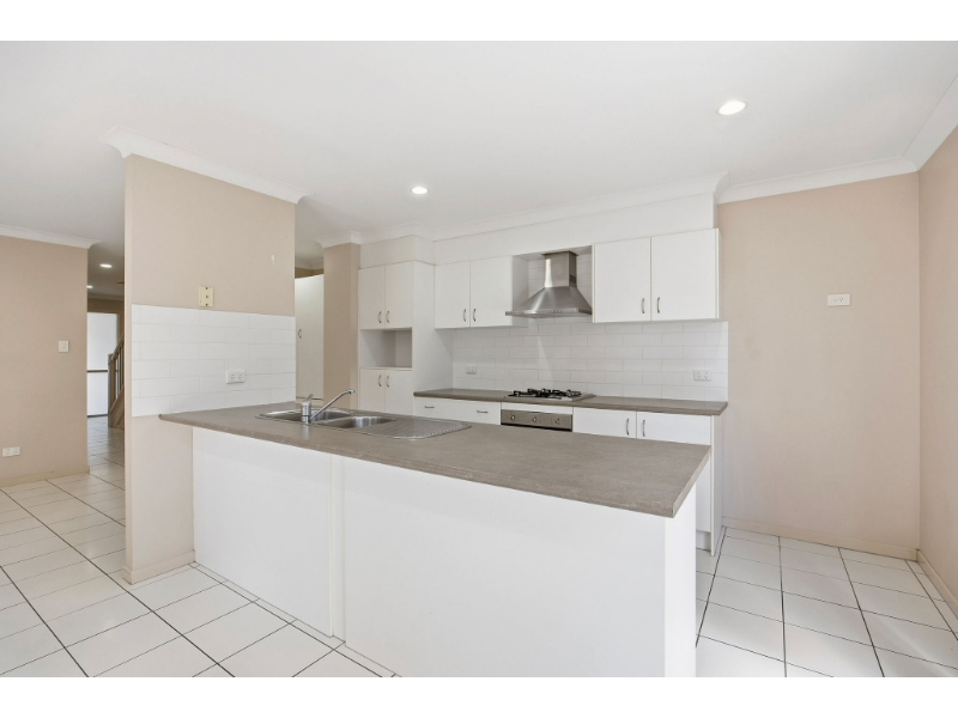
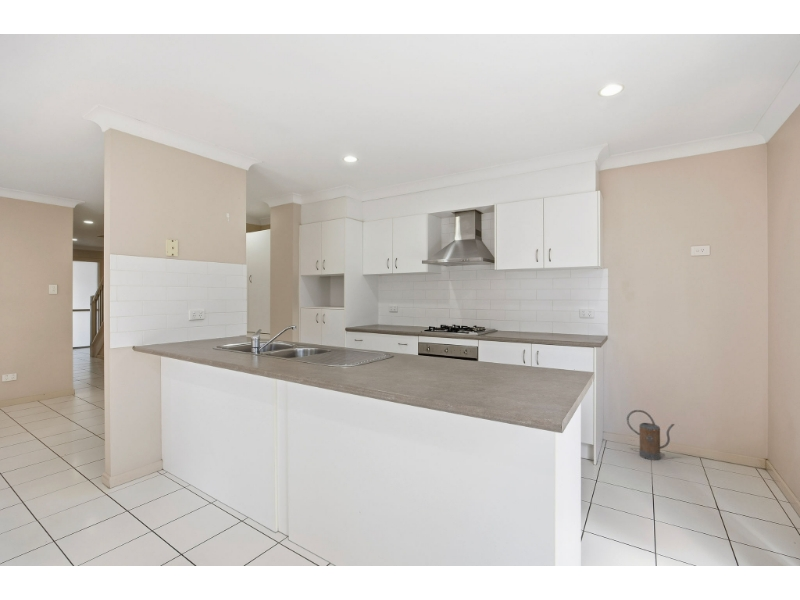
+ watering can (650, 433)
